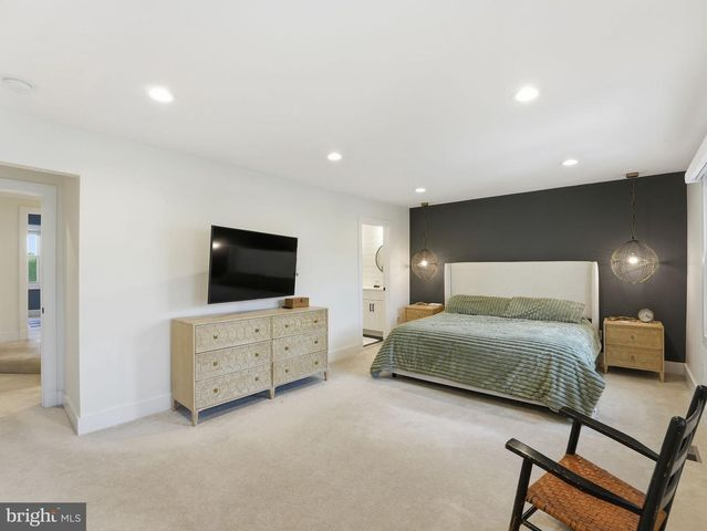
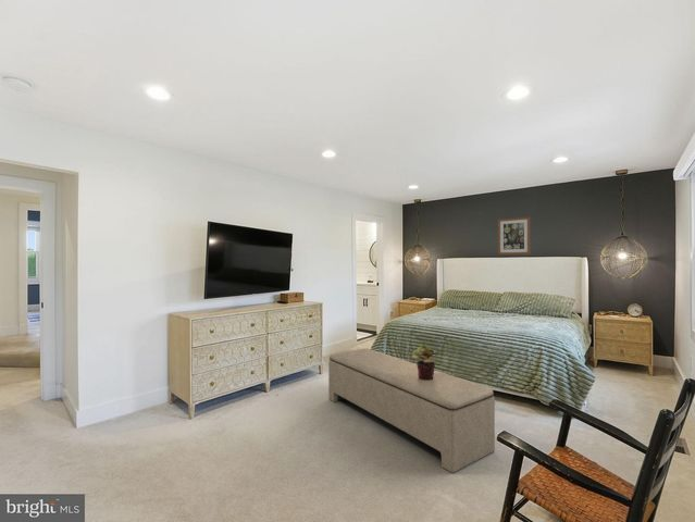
+ bench (398, 394)
+ wall art (513, 236)
+ potted plant (423, 360)
